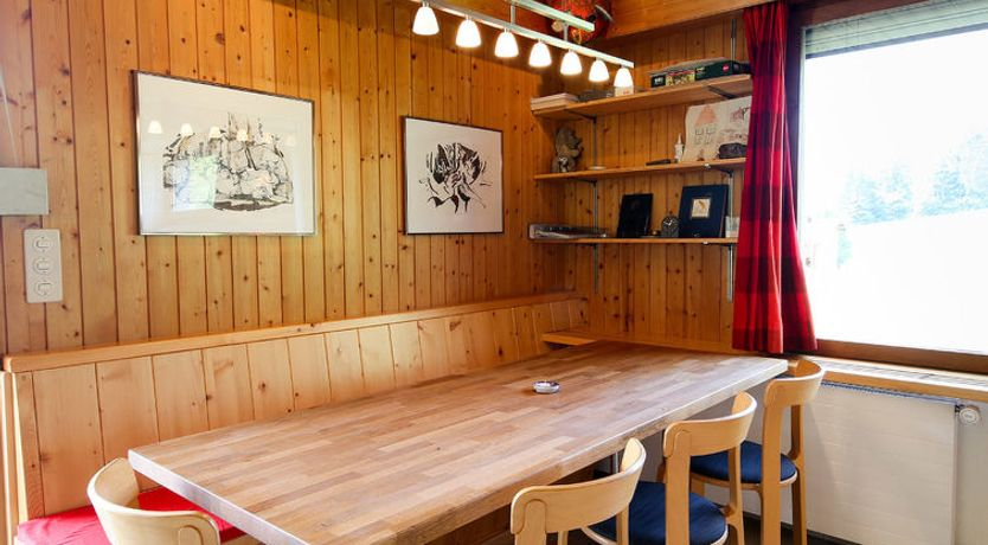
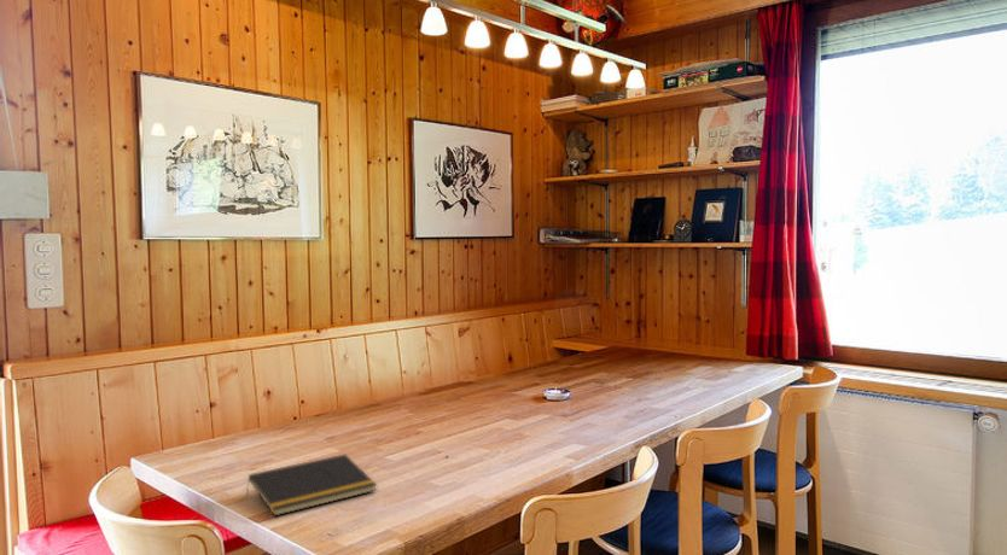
+ notepad (313, 481)
